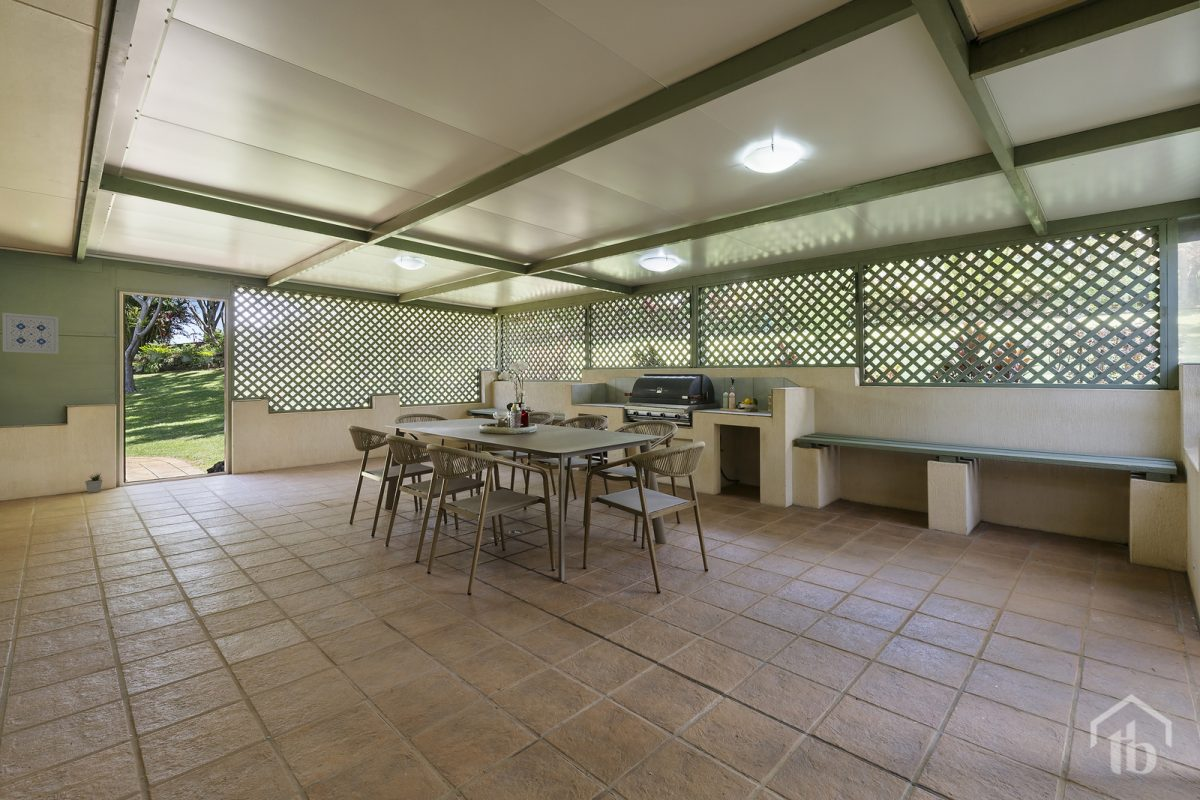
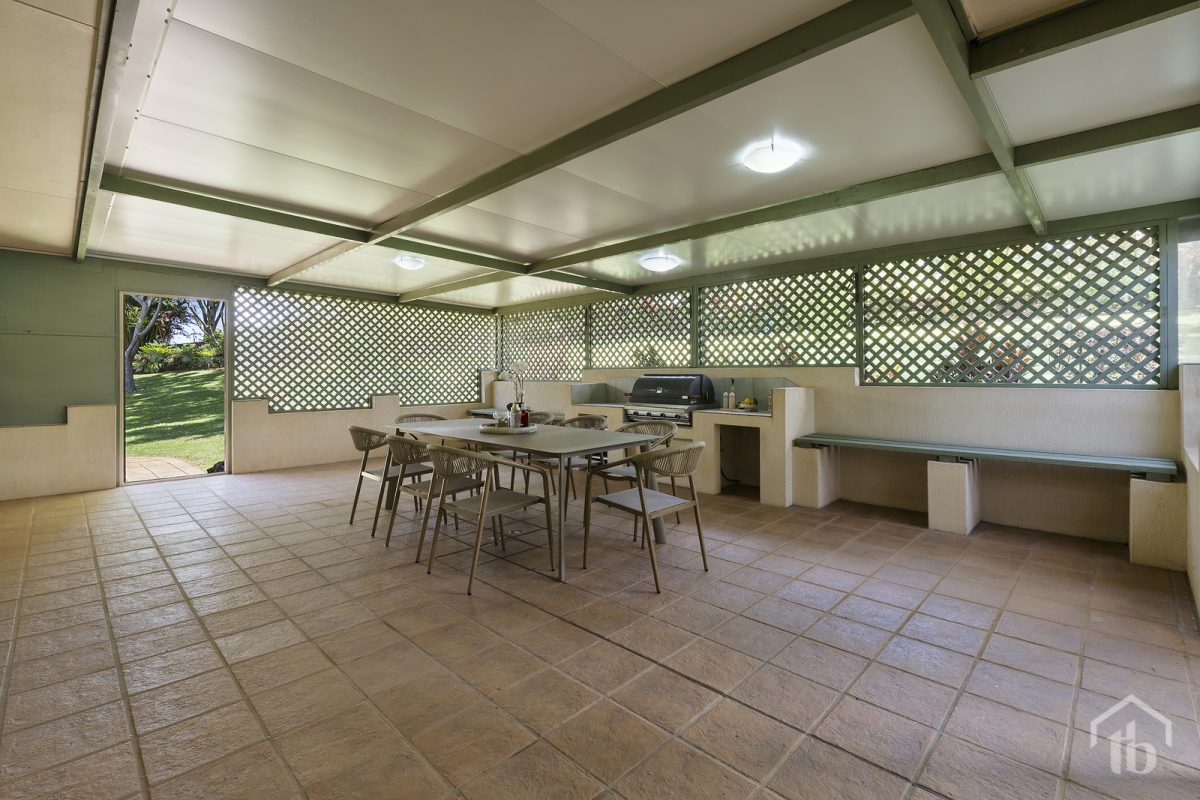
- wall art (31, 333)
- potted plant (94, 482)
